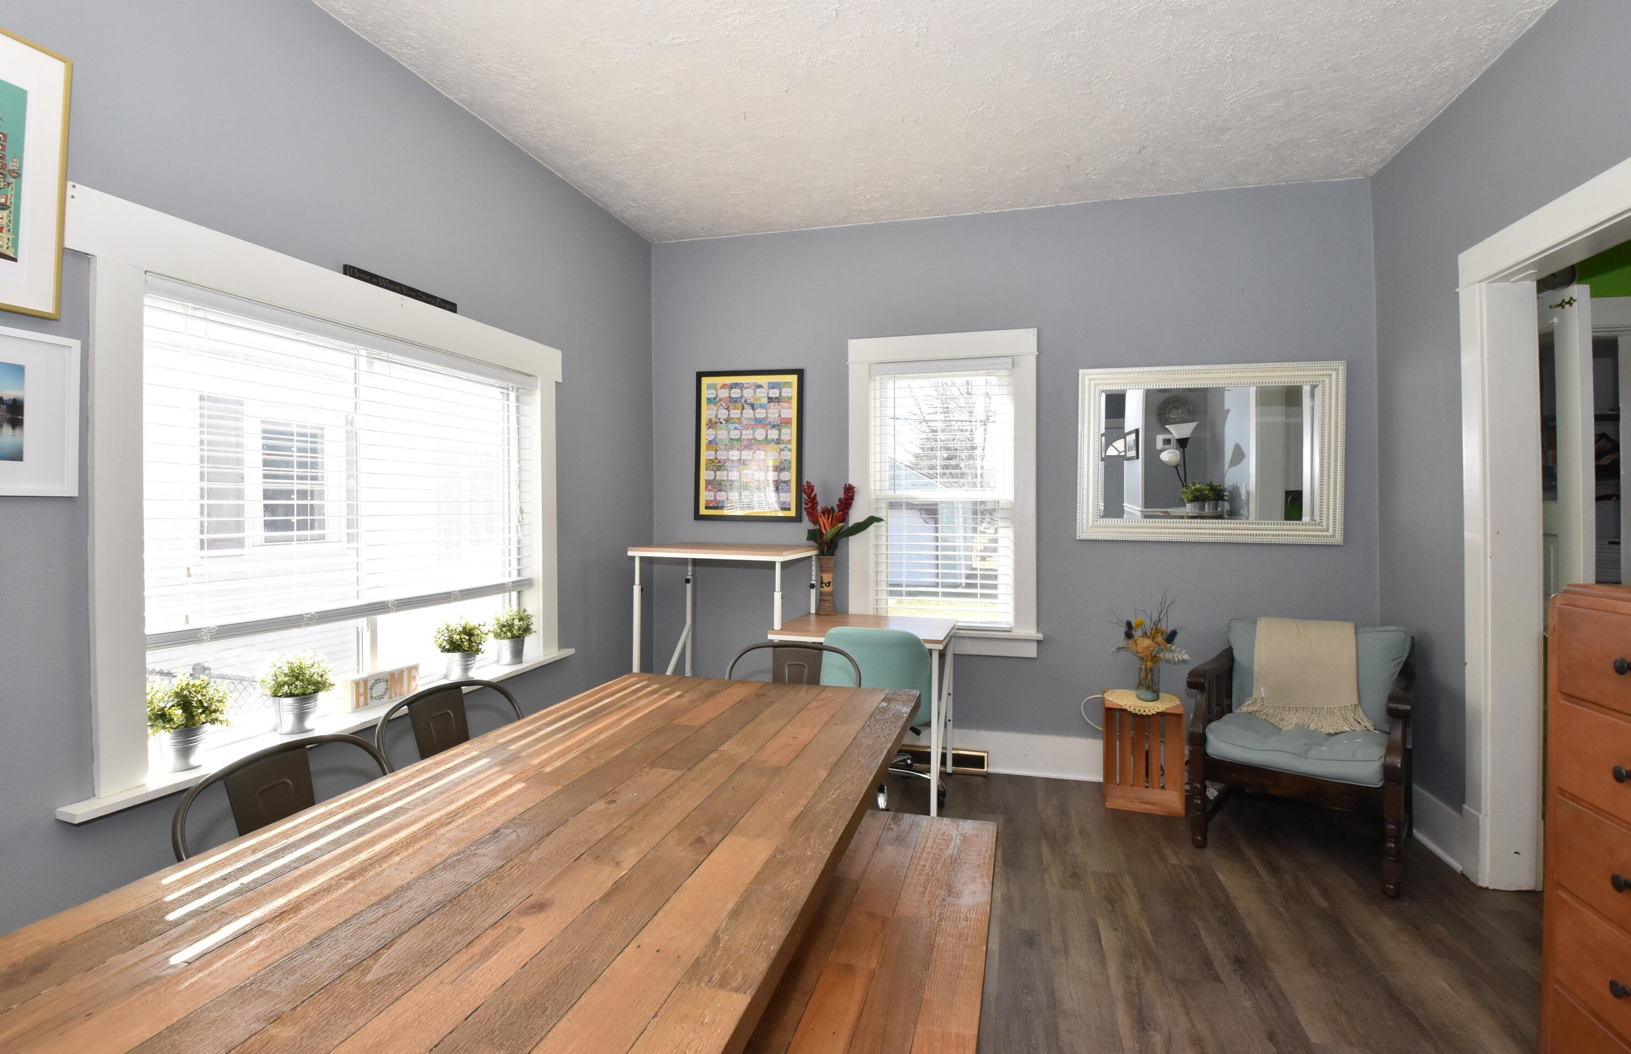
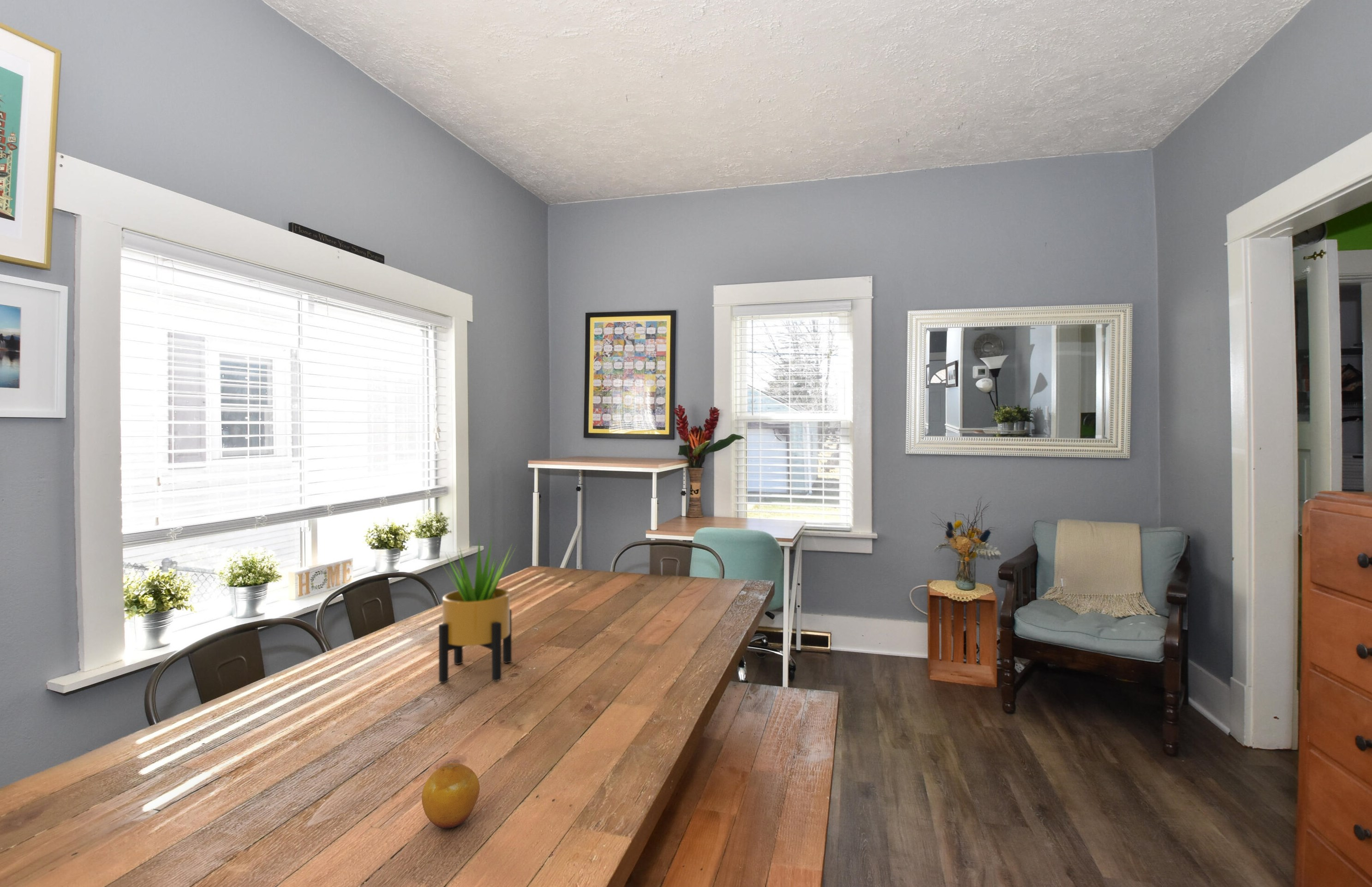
+ potted plant (477, 605)
+ fruit (451, 794)
